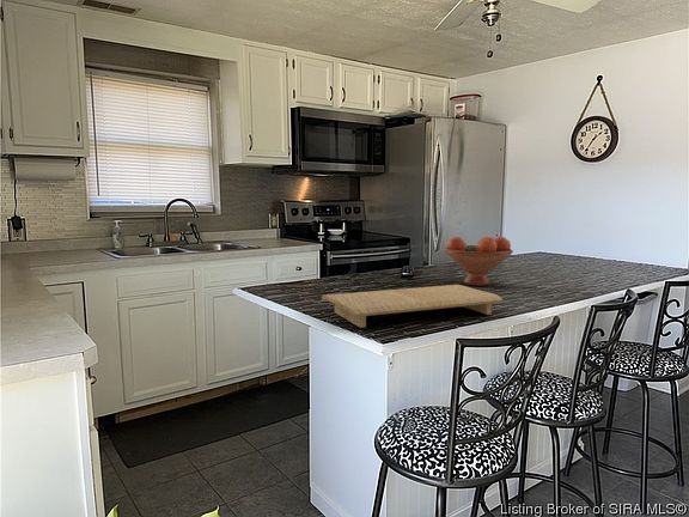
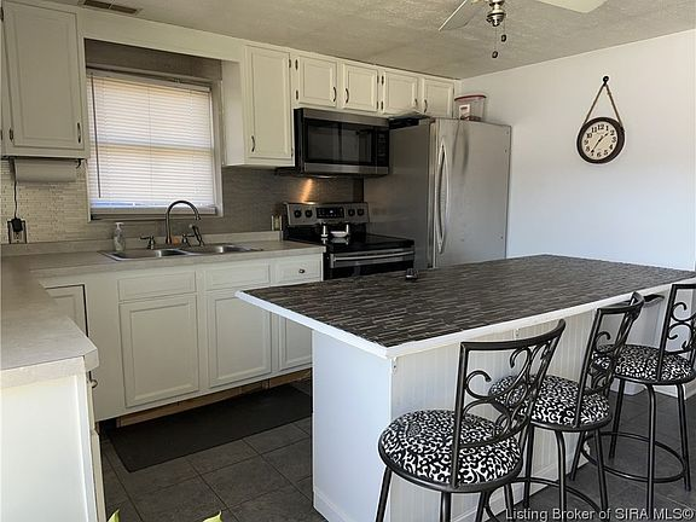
- fruit bowl (477, 260)
- cutting board (410, 304)
